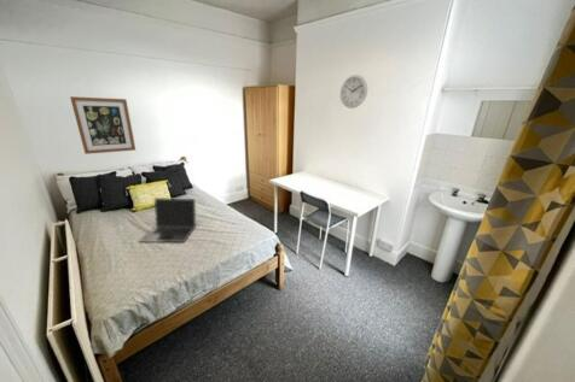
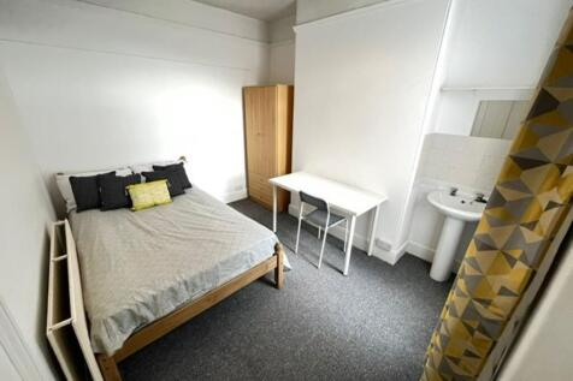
- laptop (168, 218)
- wall art (105, 125)
- wall clock (353, 92)
